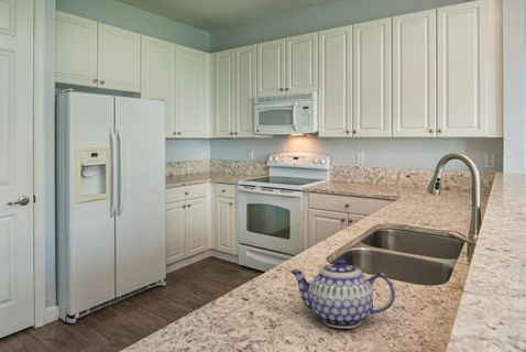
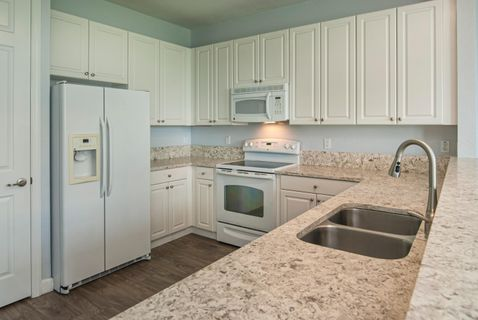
- teapot (340, 288)
